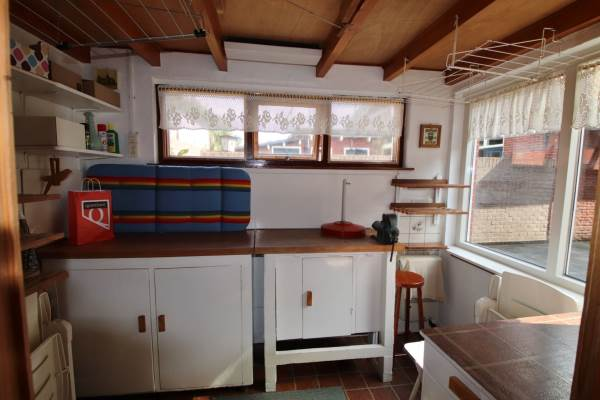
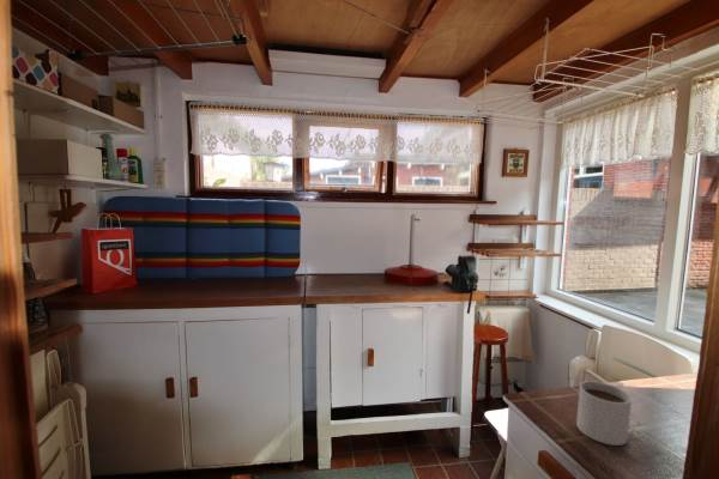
+ mug (606, 408)
